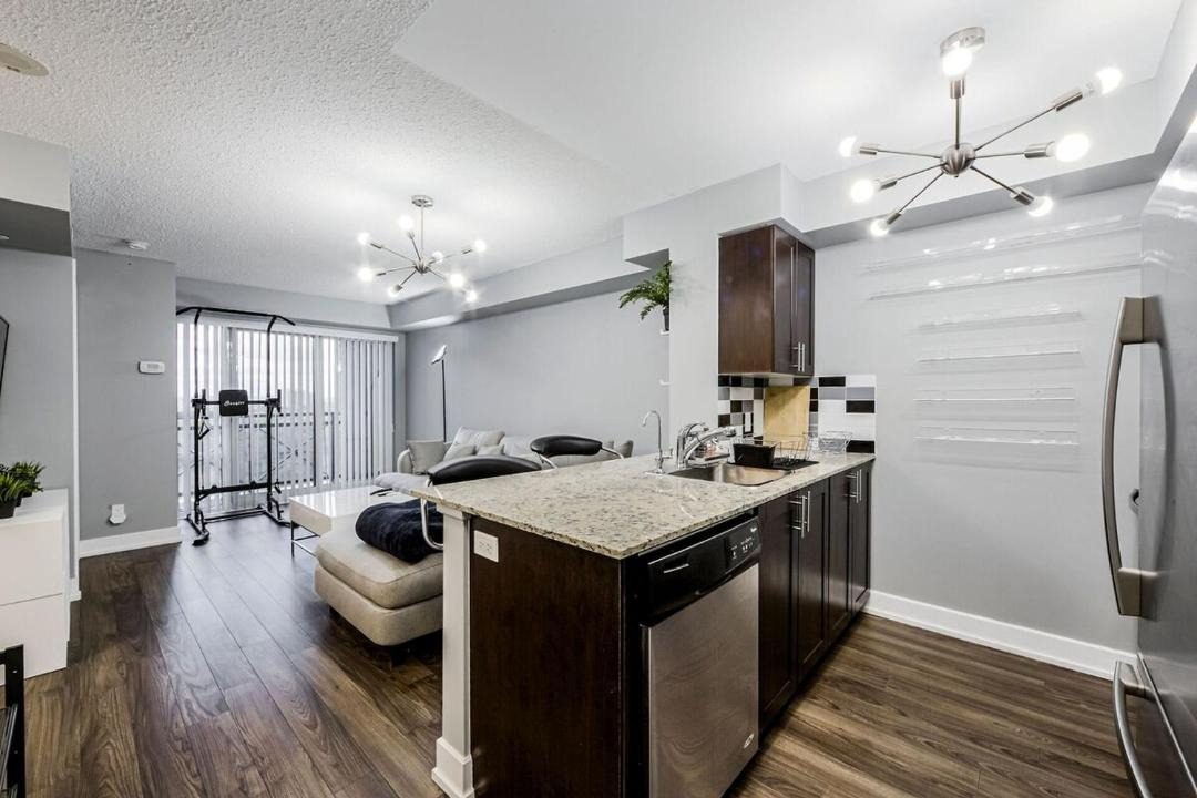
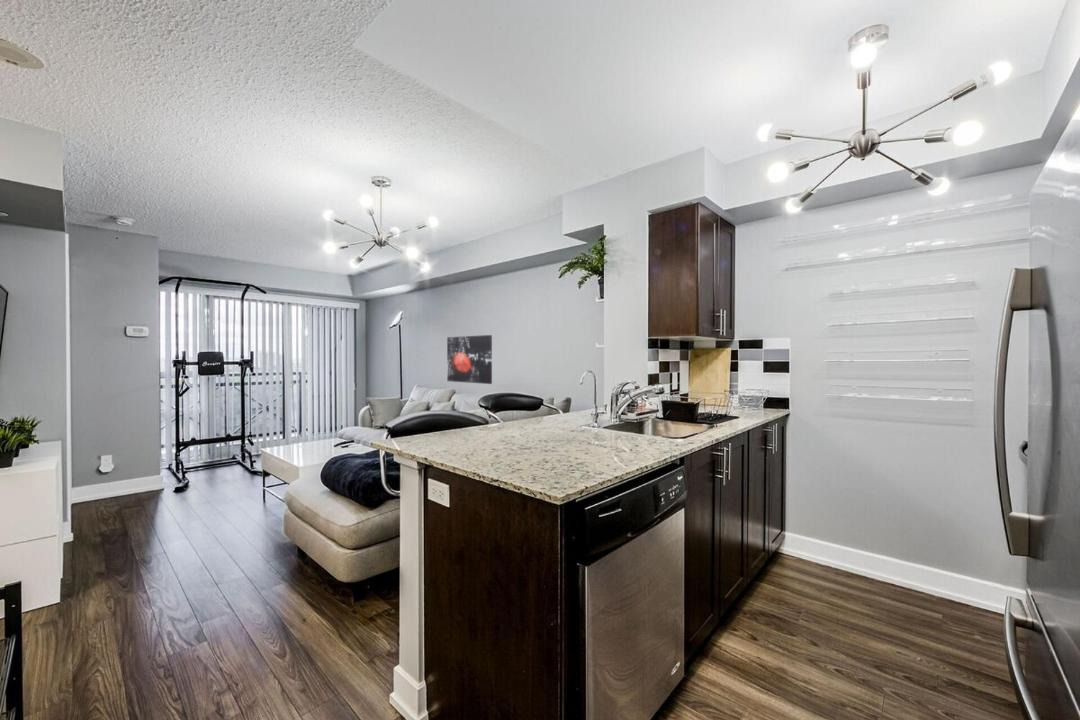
+ wall art (468, 359)
